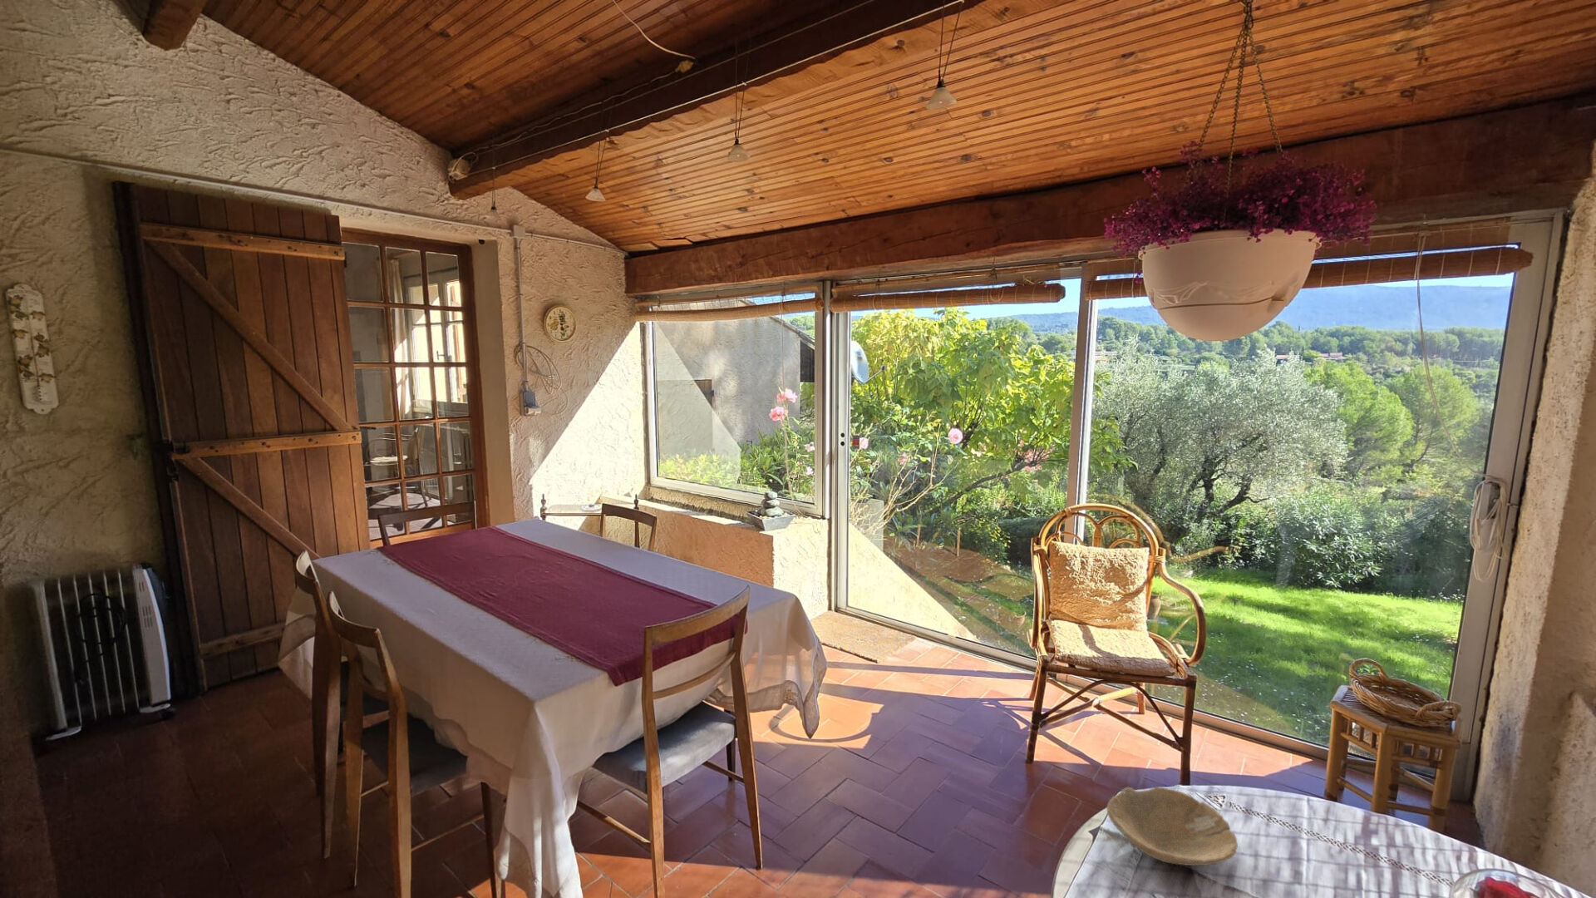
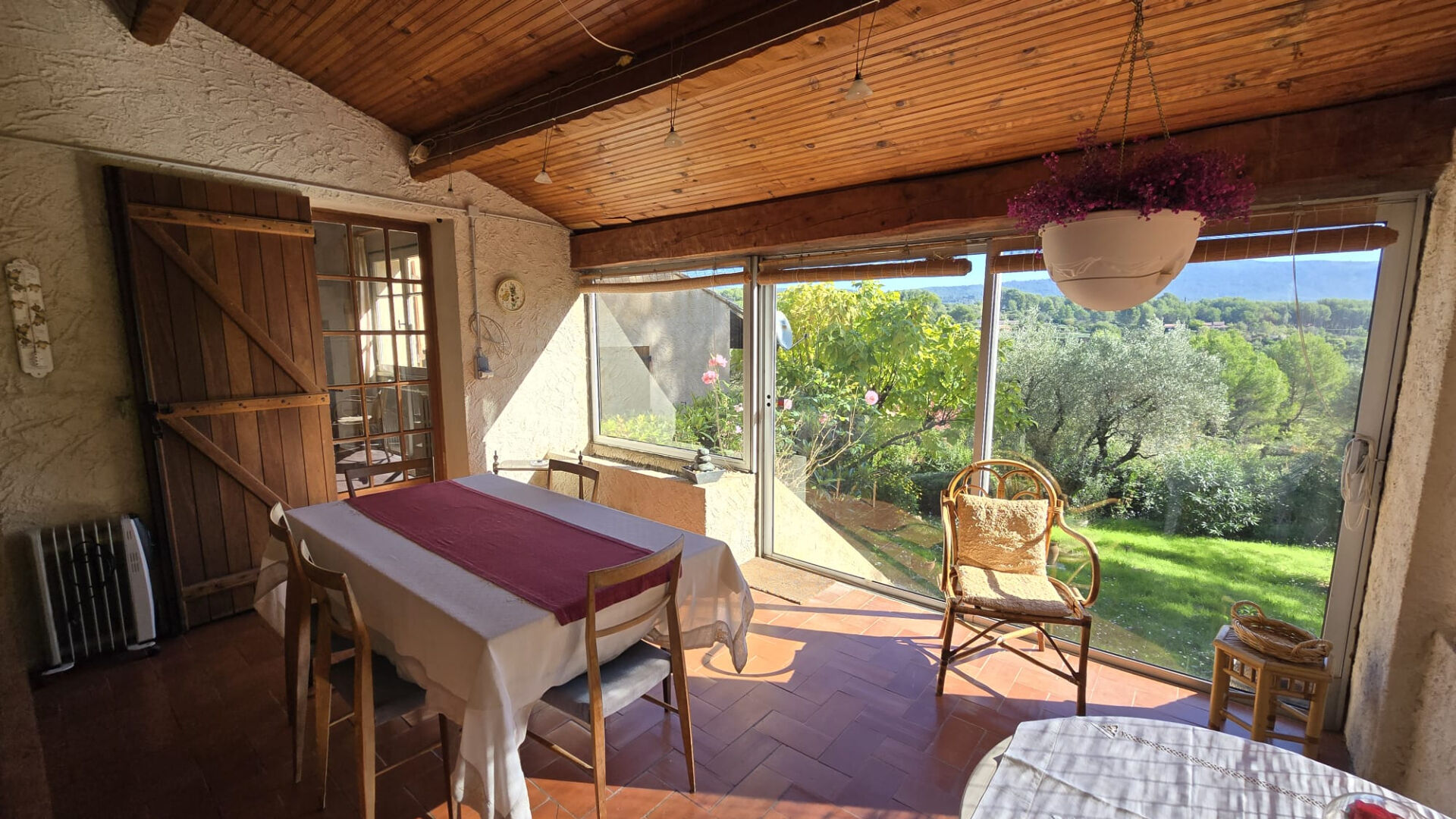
- bowl (1167, 832)
